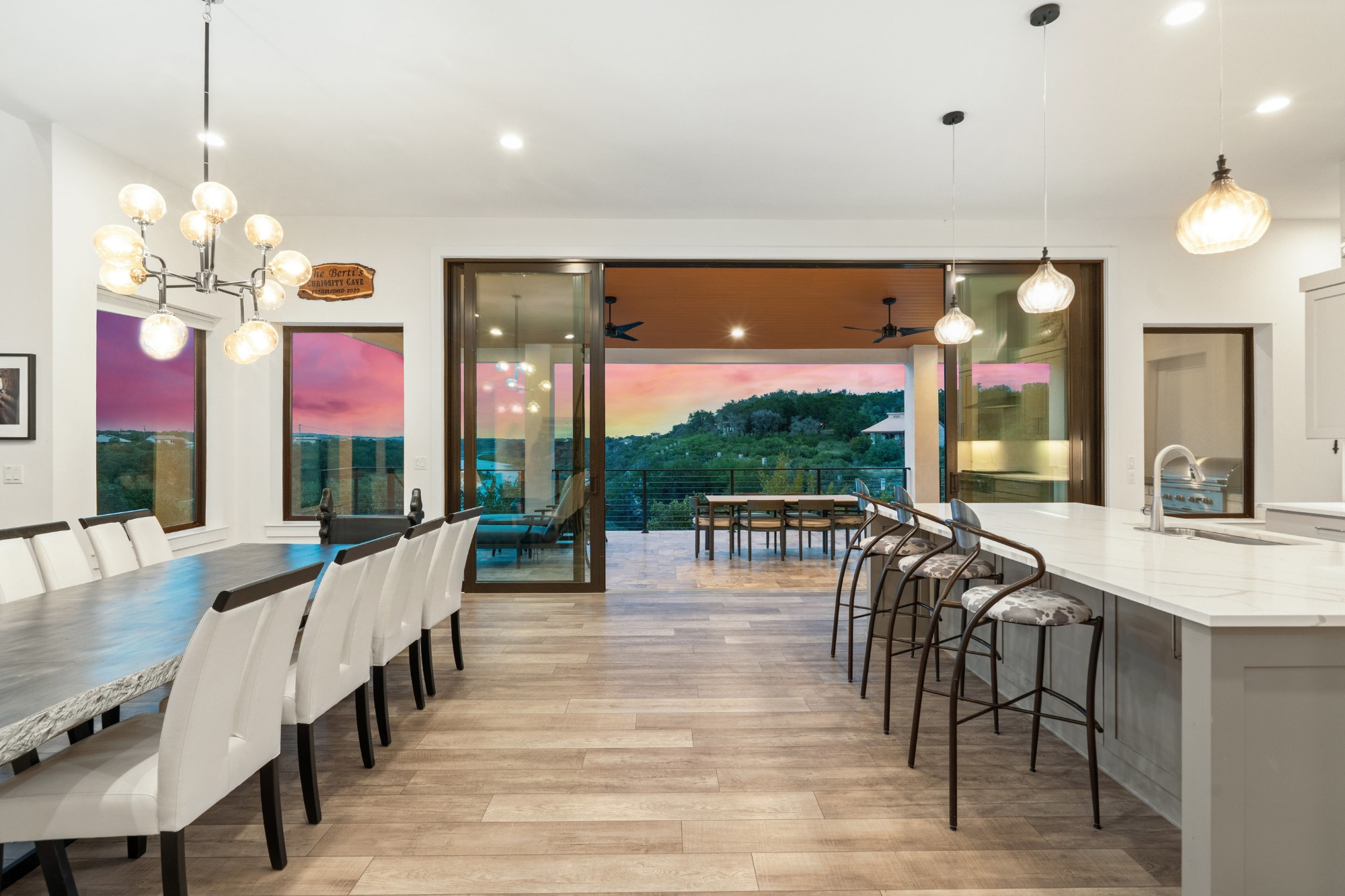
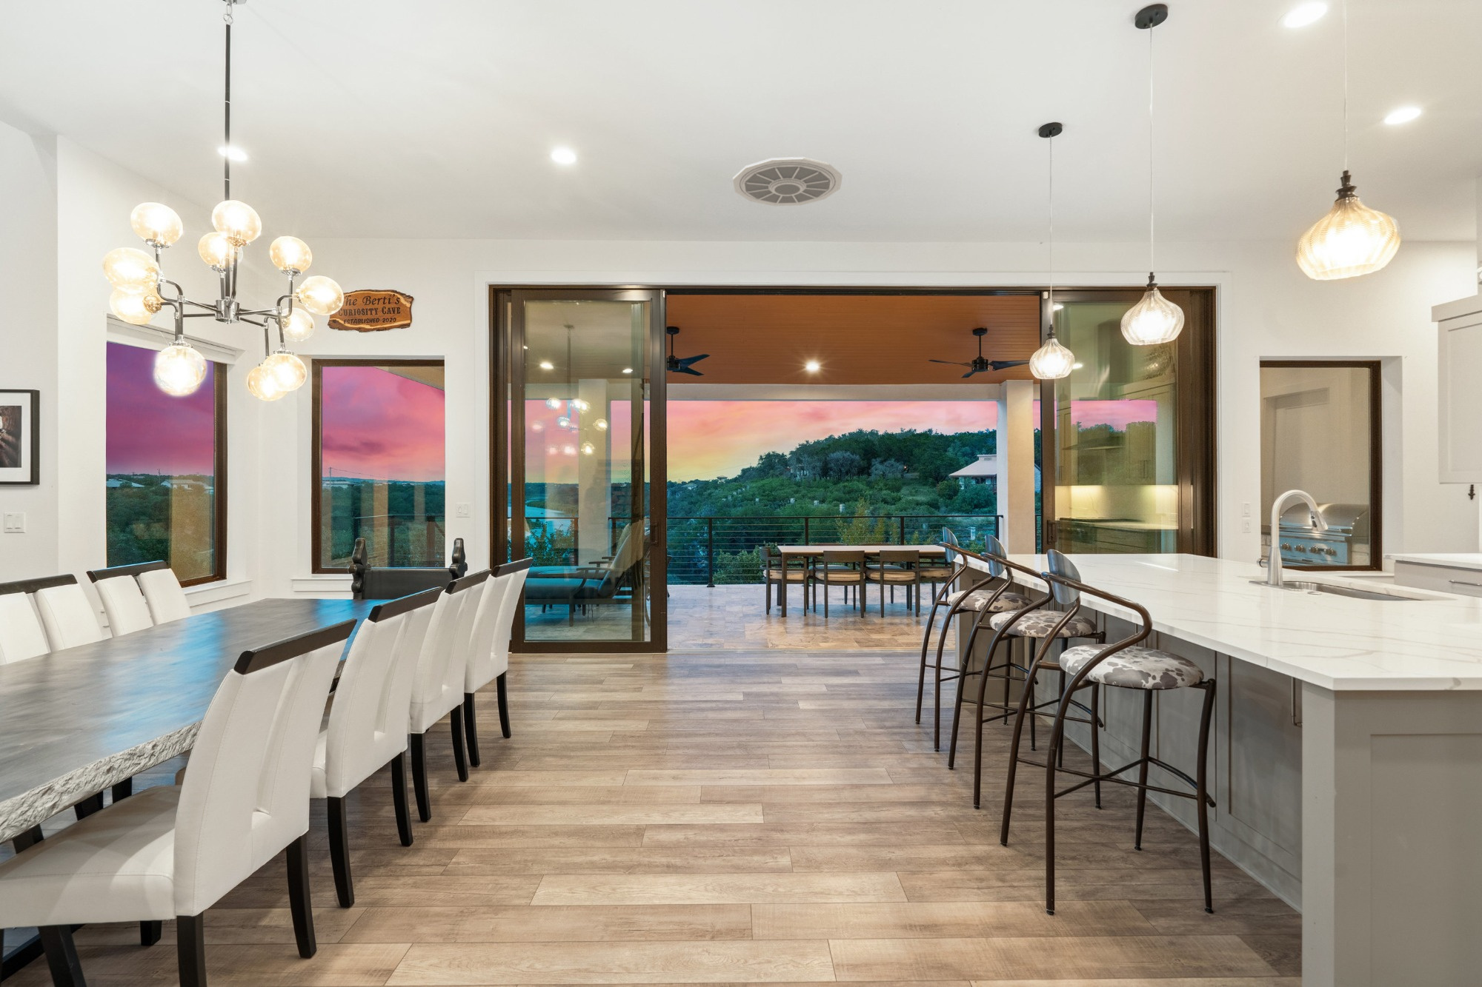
+ ceiling vent (787, 185)
